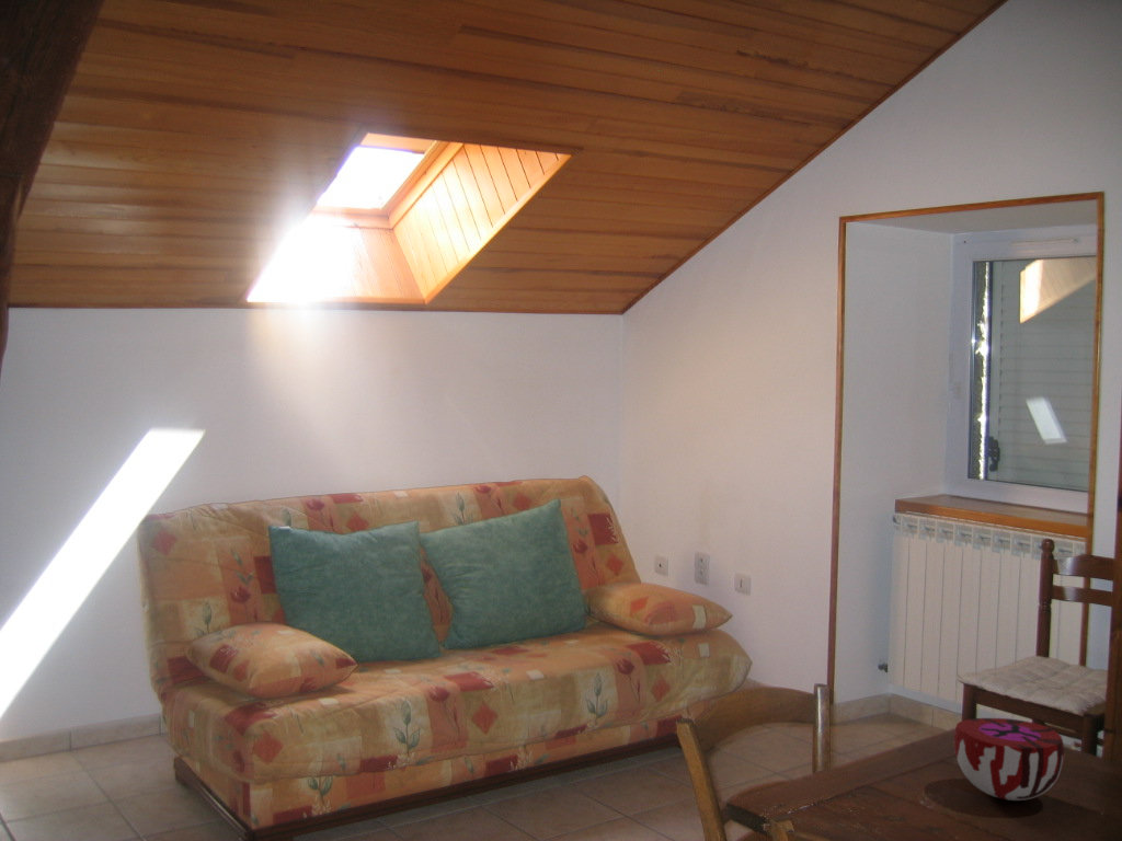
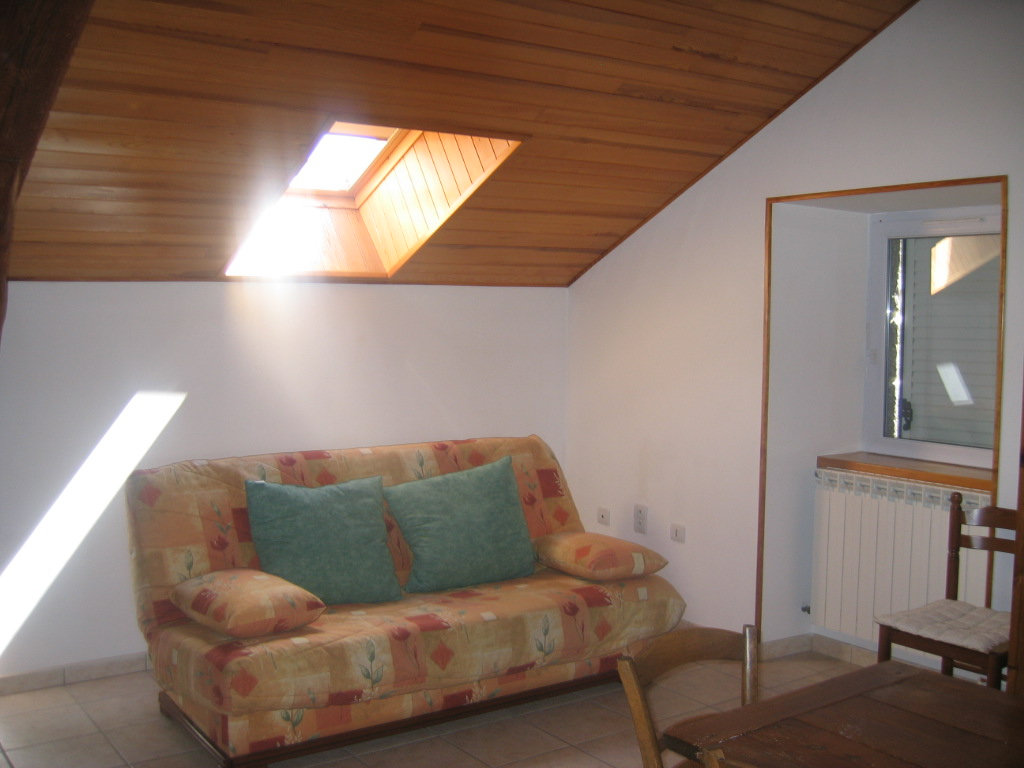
- decorative bowl (1007, 763)
